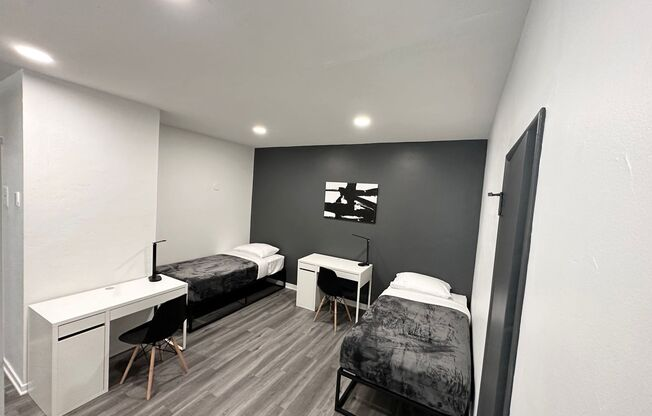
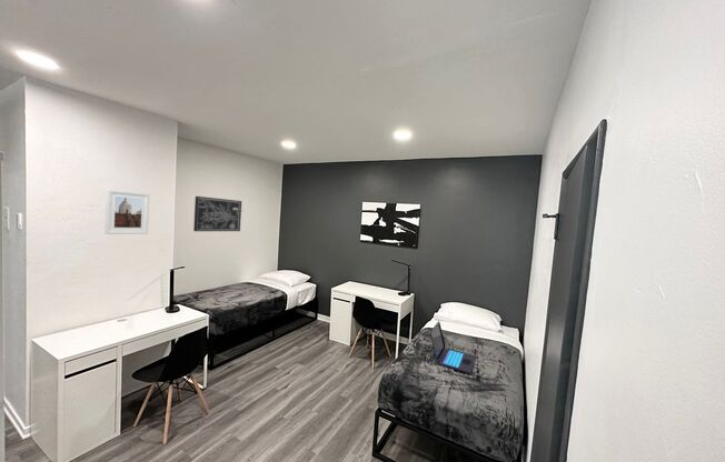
+ laptop (450, 349)
+ wall art (219, 214)
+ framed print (128, 212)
